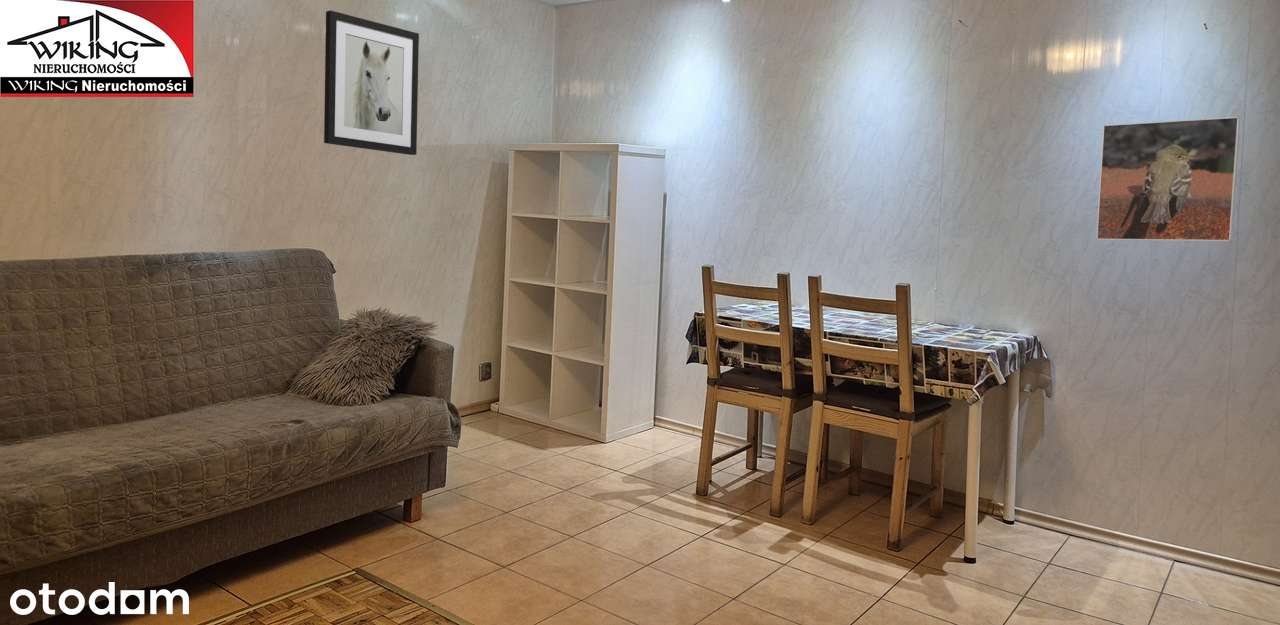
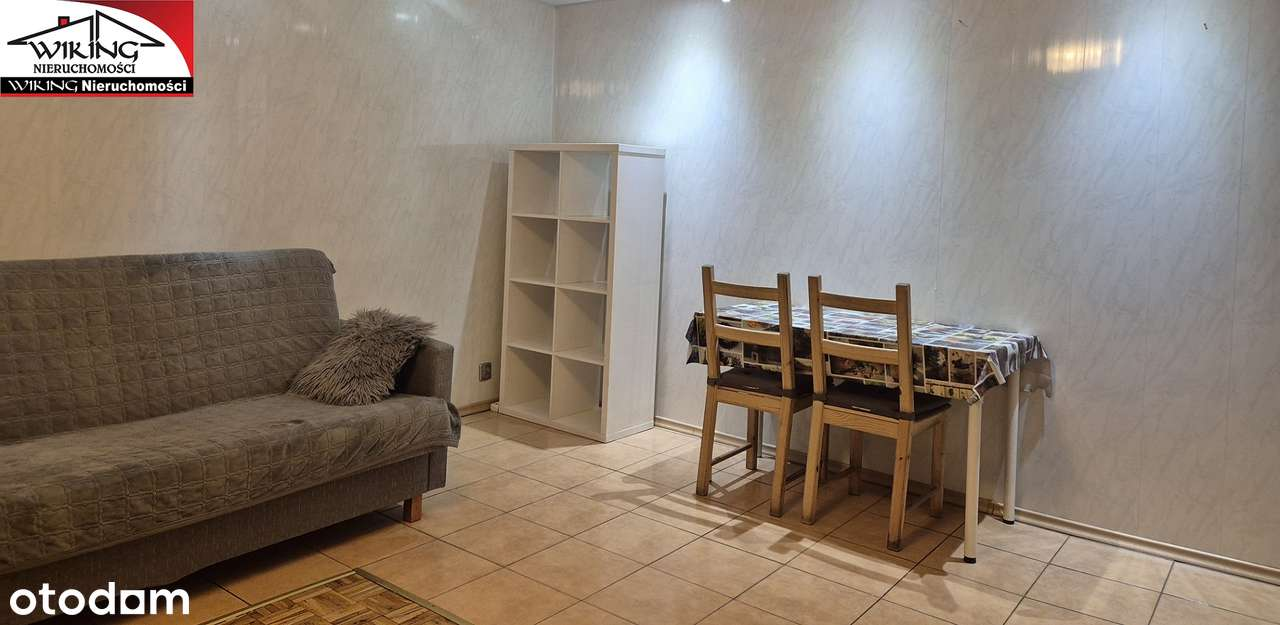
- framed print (1165, 181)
- wall art (373, 86)
